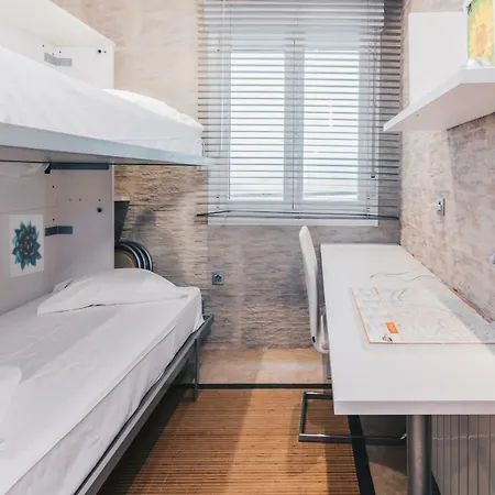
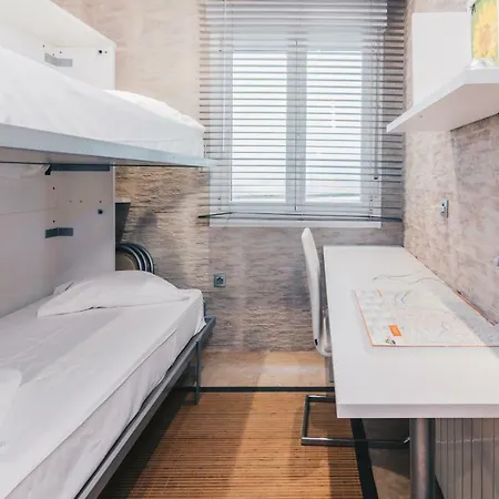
- wall art (24, 244)
